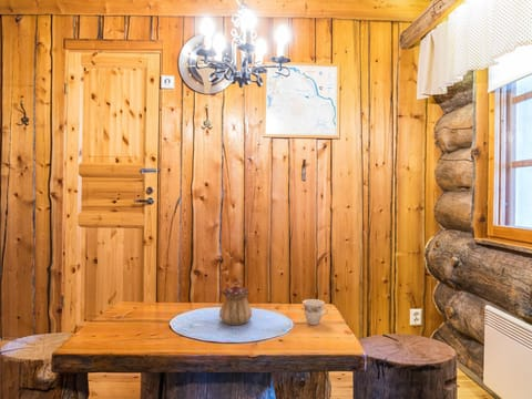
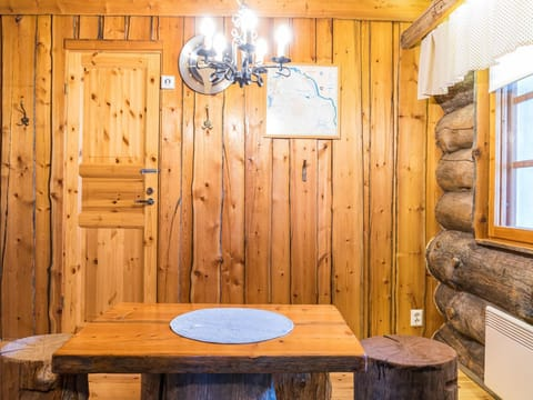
- teacup (315, 313)
- teapot (235, 301)
